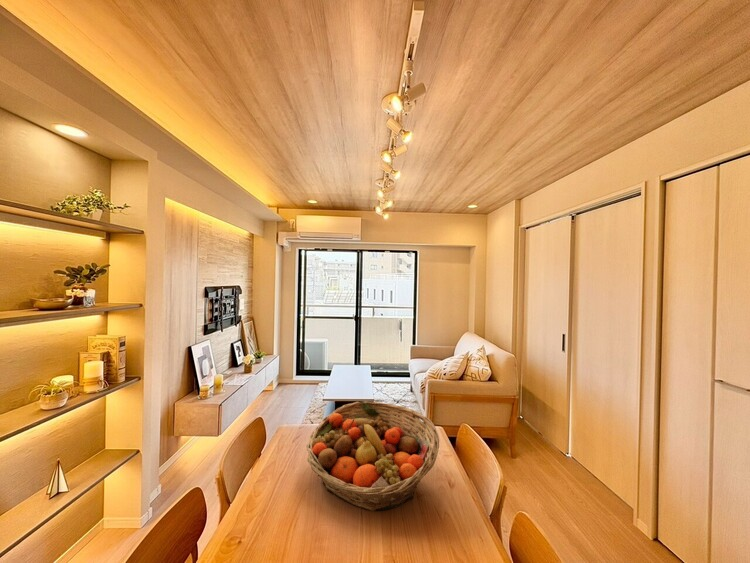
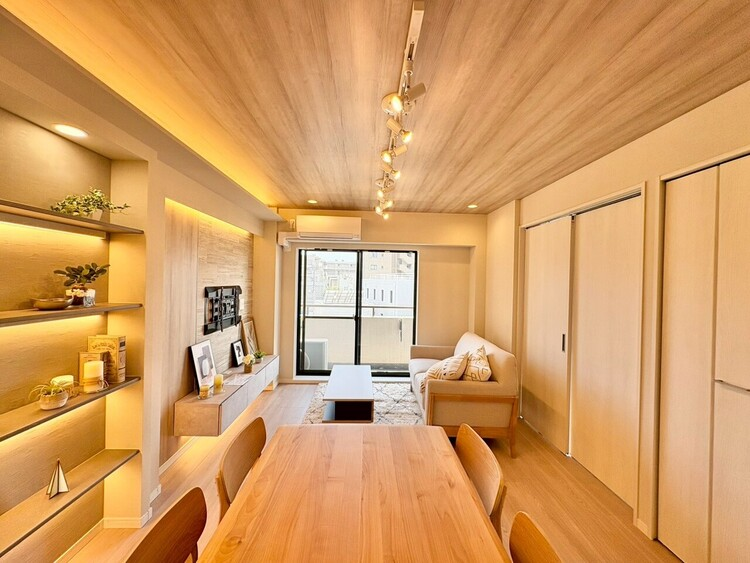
- fruit basket (371, 449)
